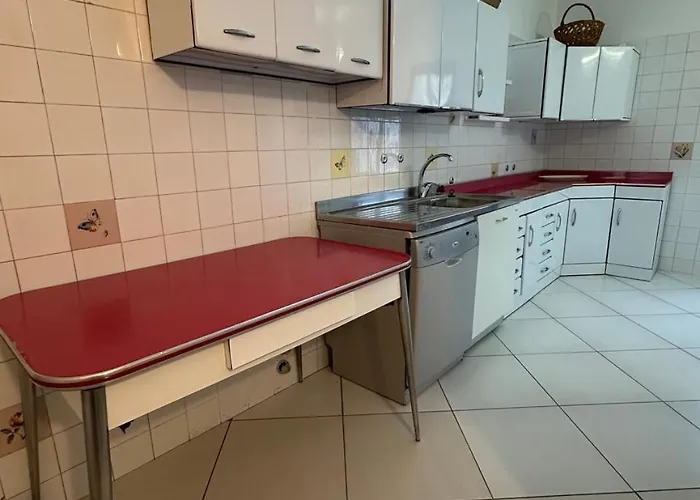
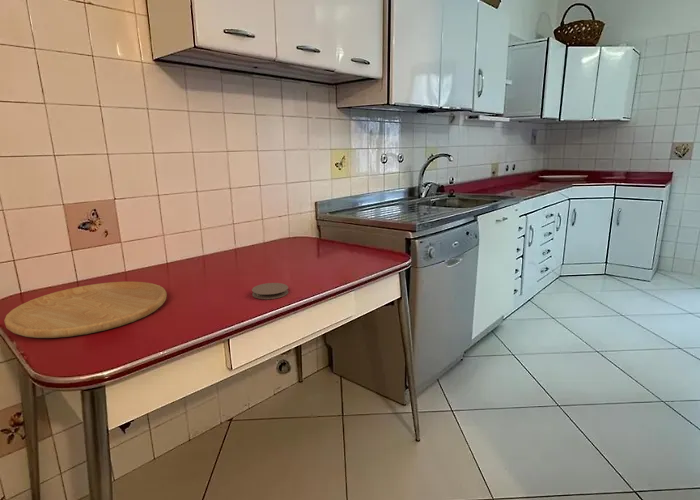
+ cutting board (92, 306)
+ coaster (270, 290)
